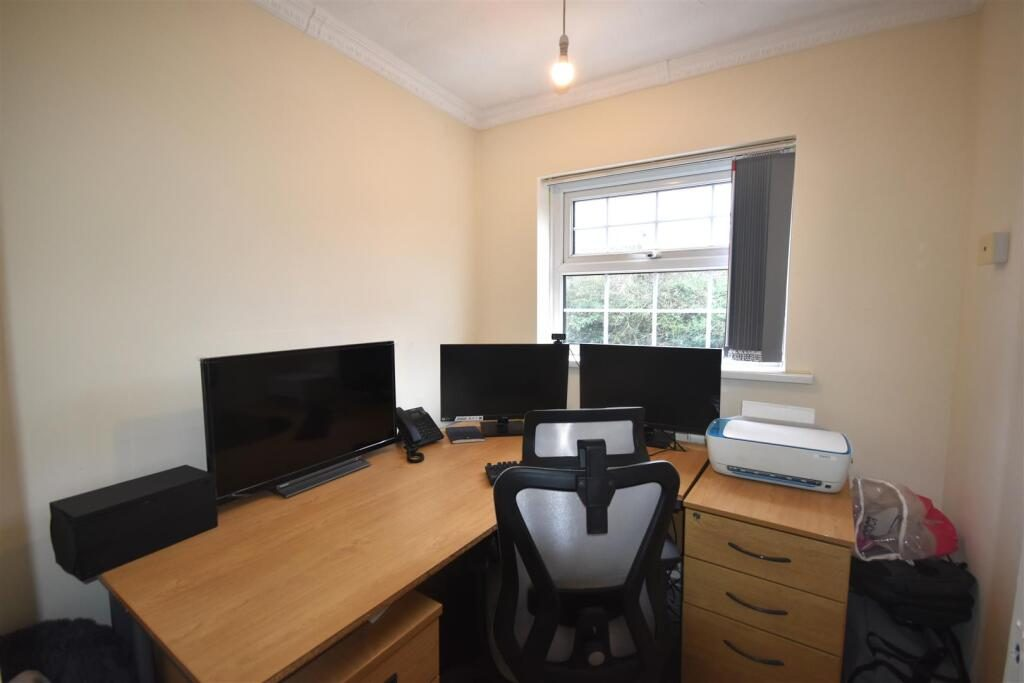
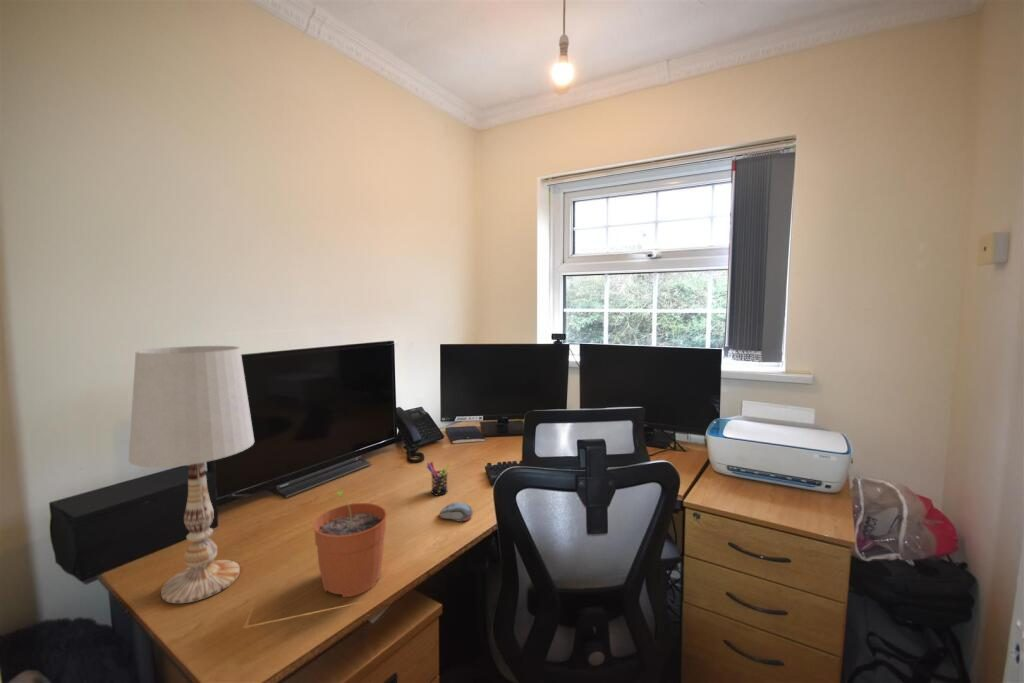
+ computer mouse (456, 510)
+ table lamp (196, 467)
+ pen holder (439, 476)
+ plant pot (351, 533)
